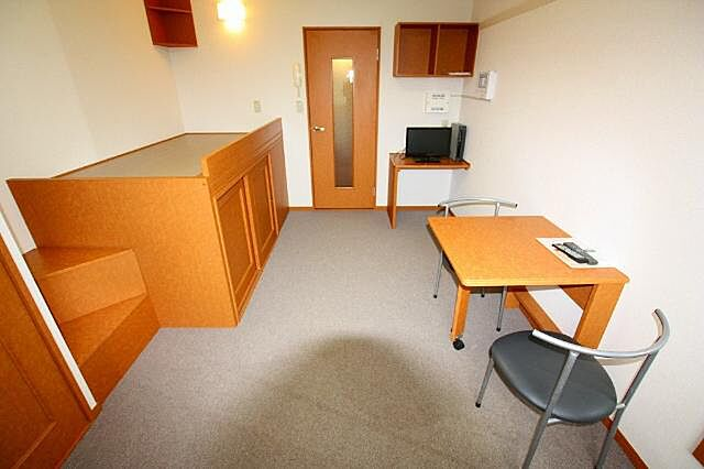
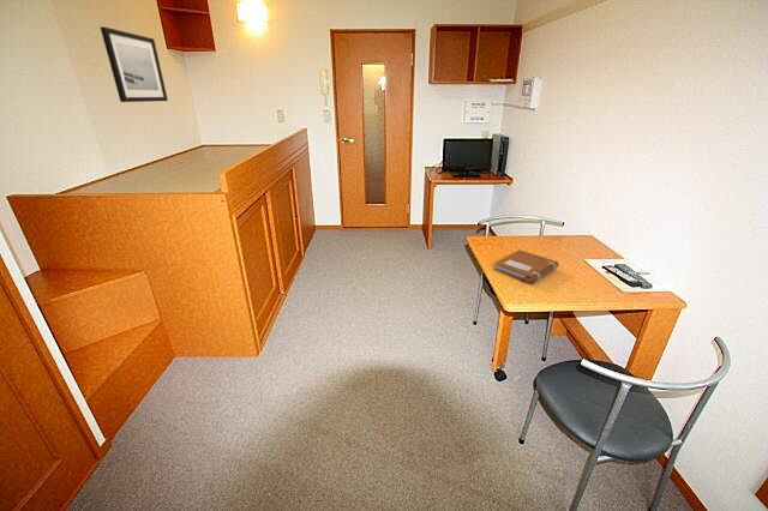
+ notebook (526, 266)
+ wall art (138, 68)
